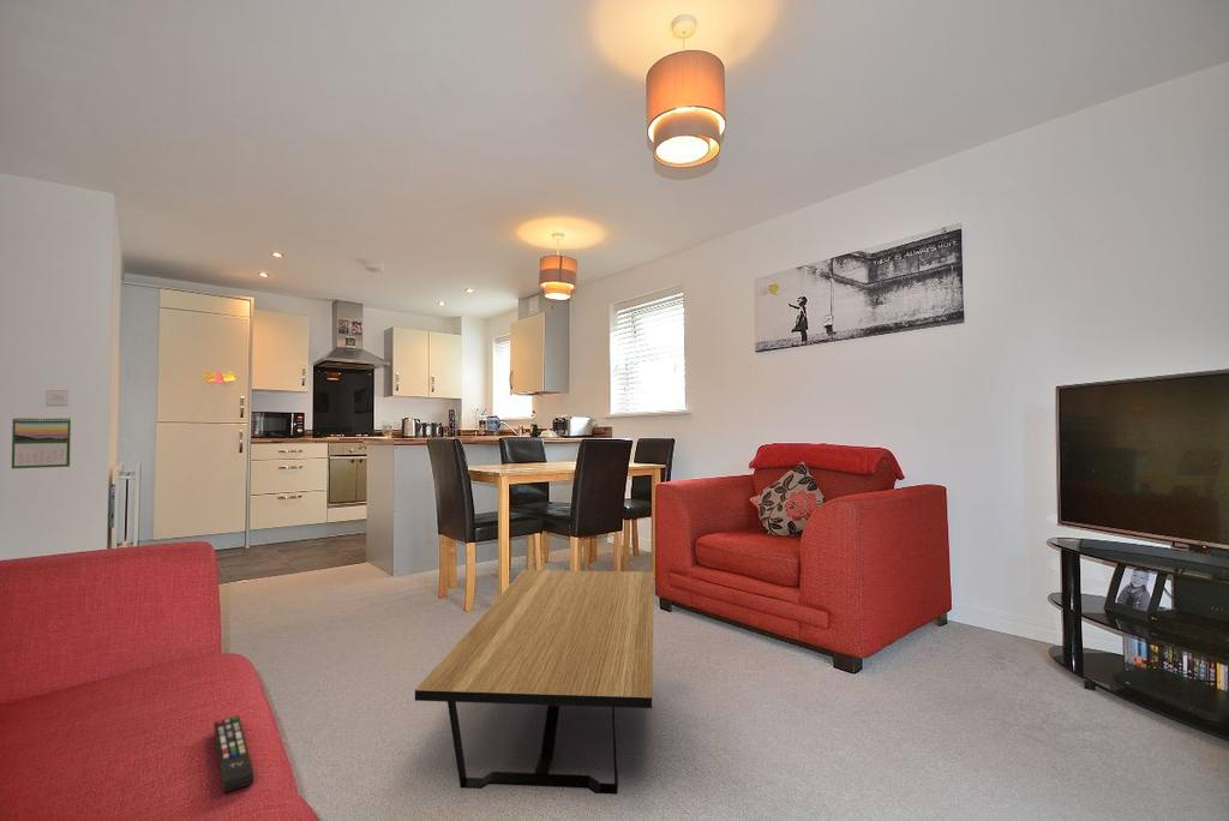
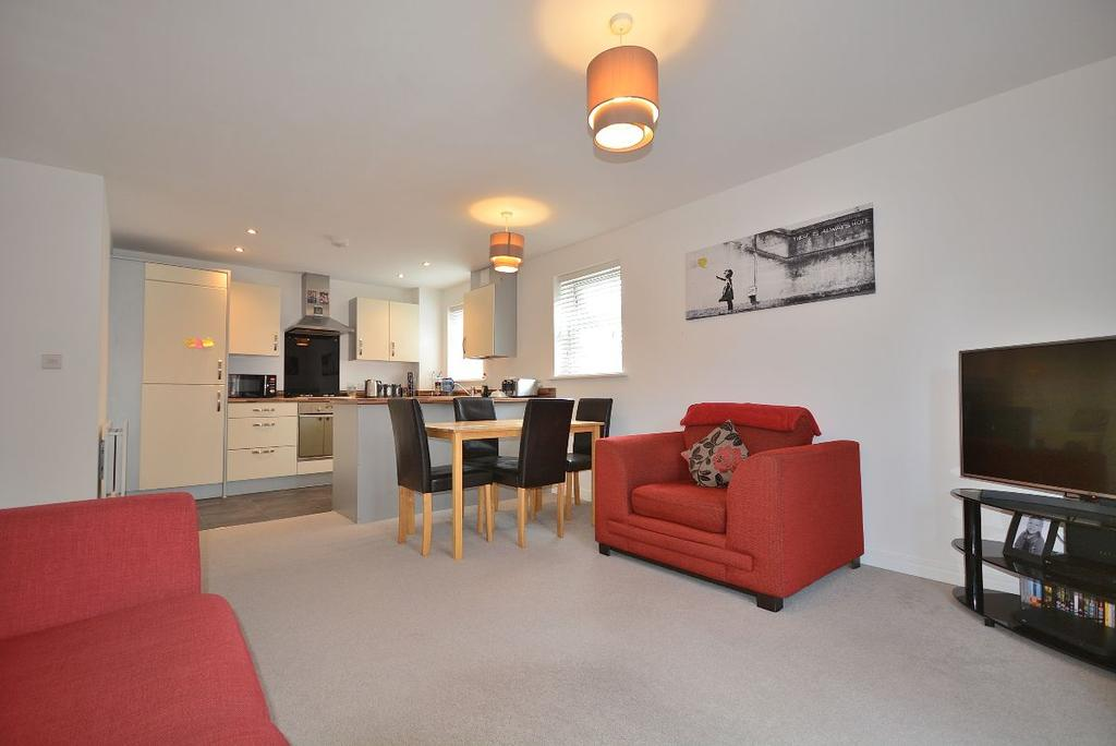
- remote control (232, 749)
- coffee table (568, 663)
- calendar (41, 442)
